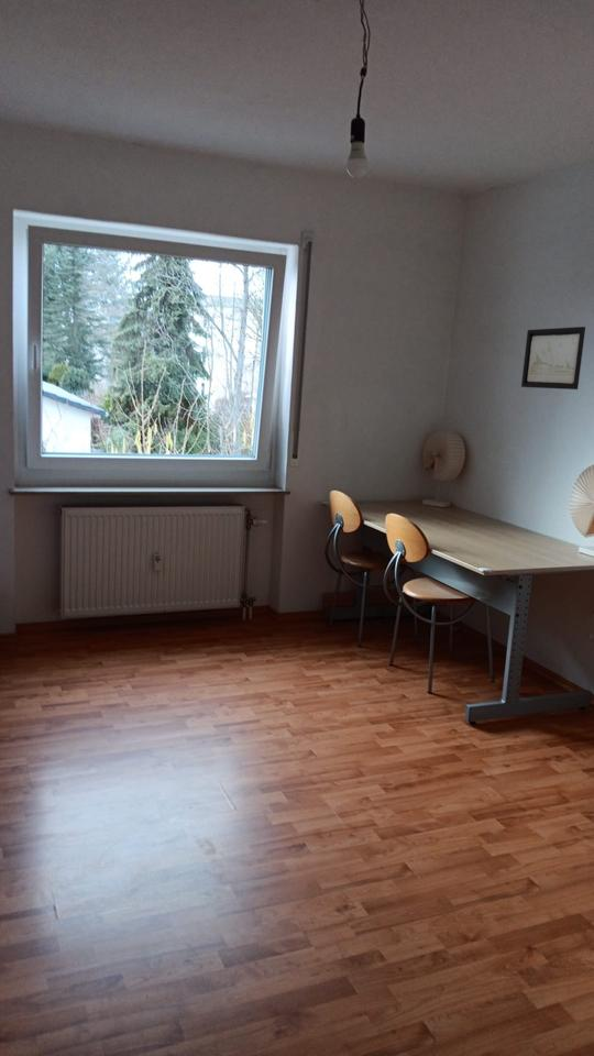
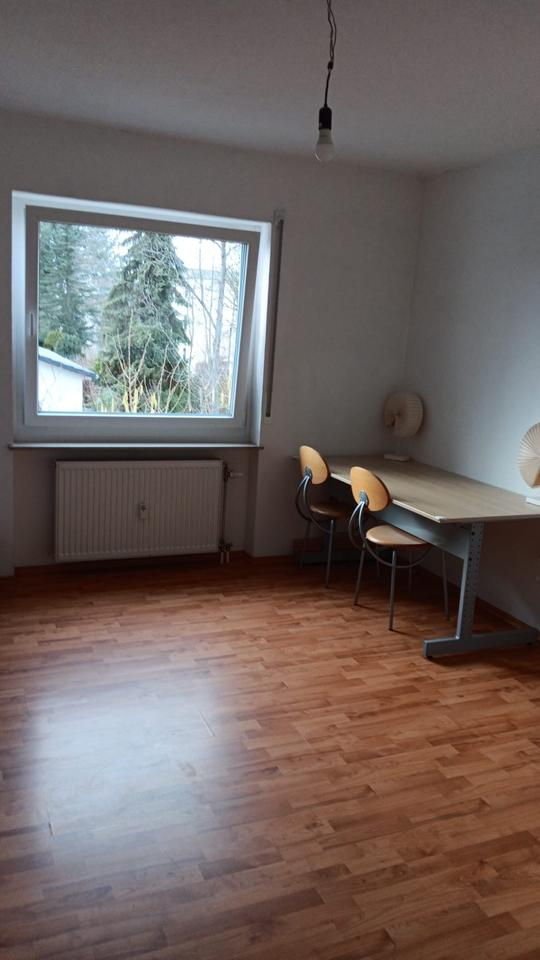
- wall art (551, 358)
